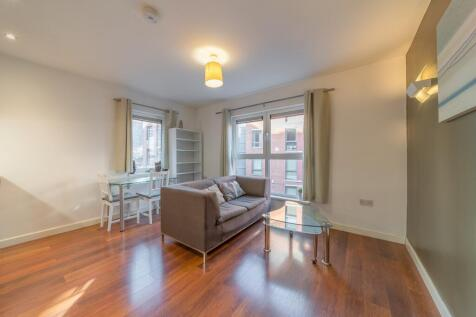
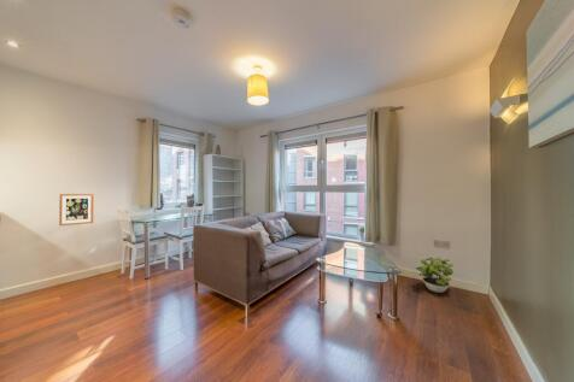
+ potted plant (434, 272)
+ wall art (77, 208)
